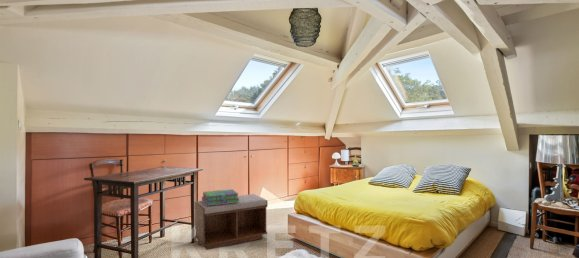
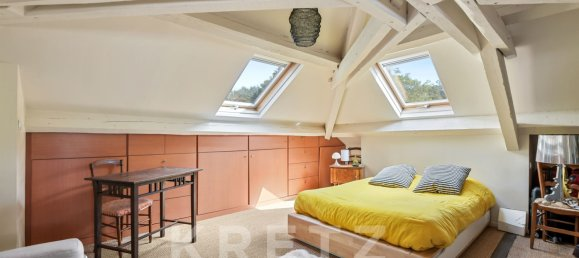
- bench (231, 219)
- stack of books (220, 196)
